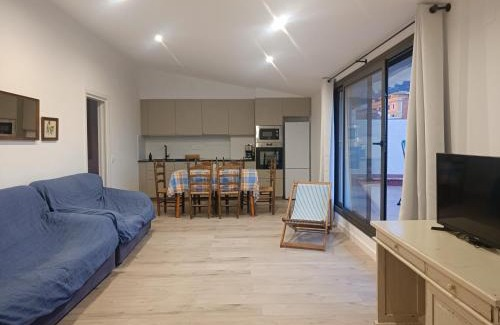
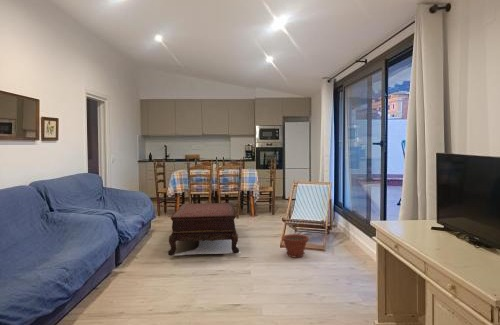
+ coffee table (207, 225)
+ plant pot (295, 246)
